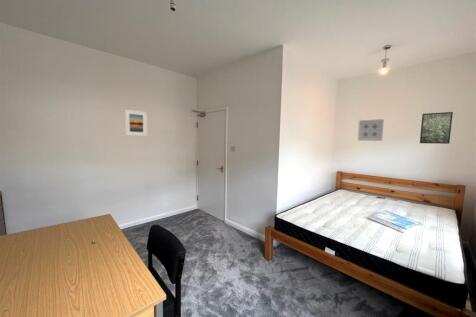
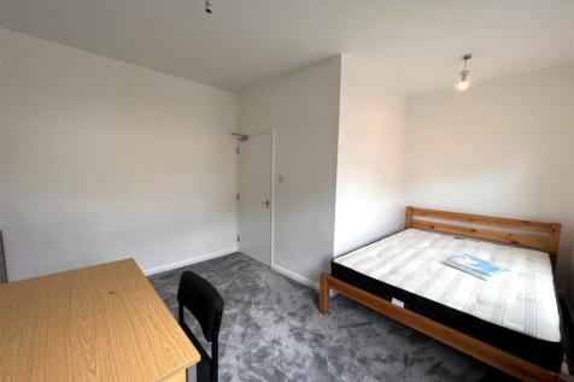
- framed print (435, 128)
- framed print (136, 123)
- wall art (370, 130)
